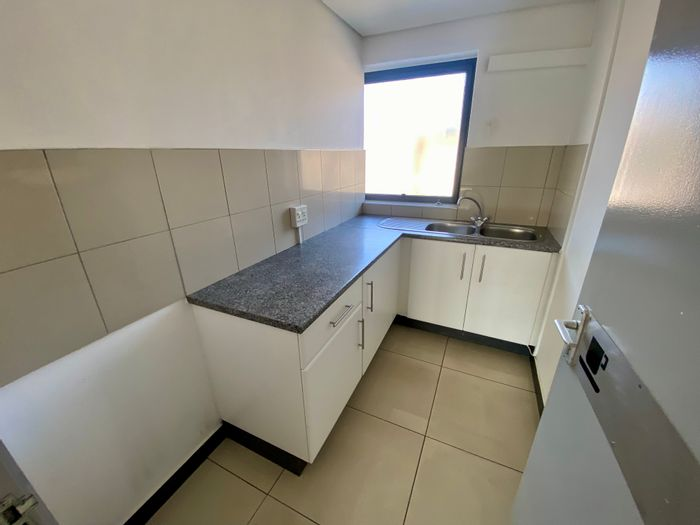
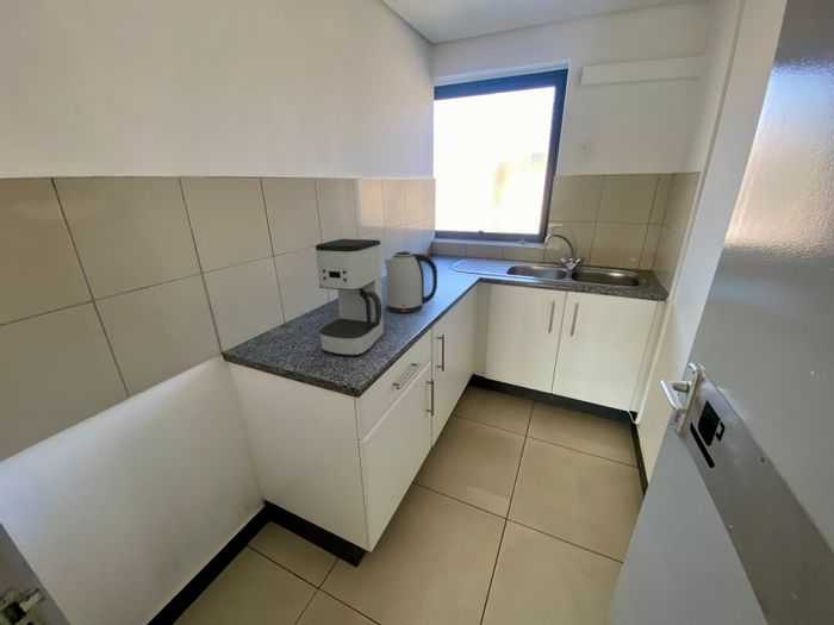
+ kettle (411, 280)
+ coffee maker (353, 295)
